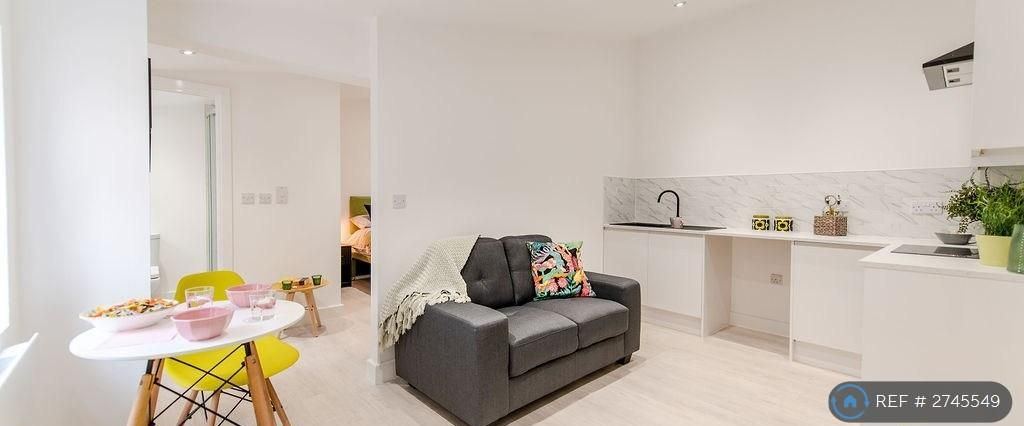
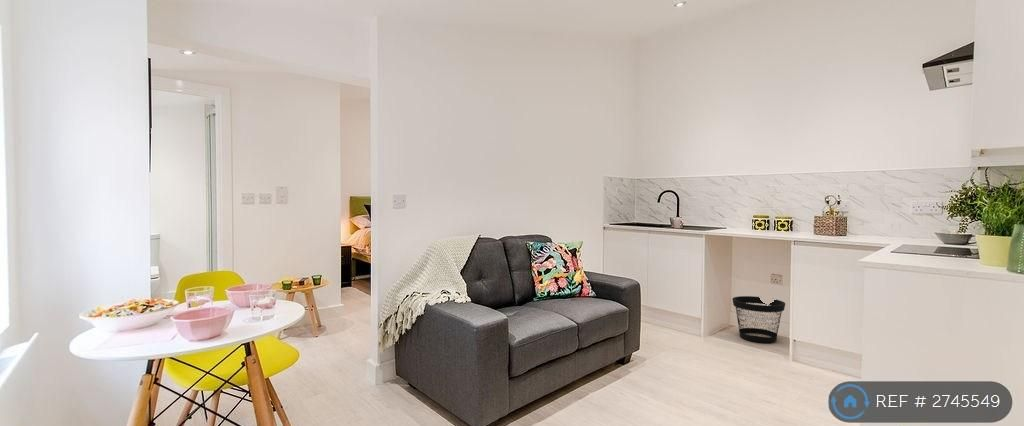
+ wastebasket (758, 317)
